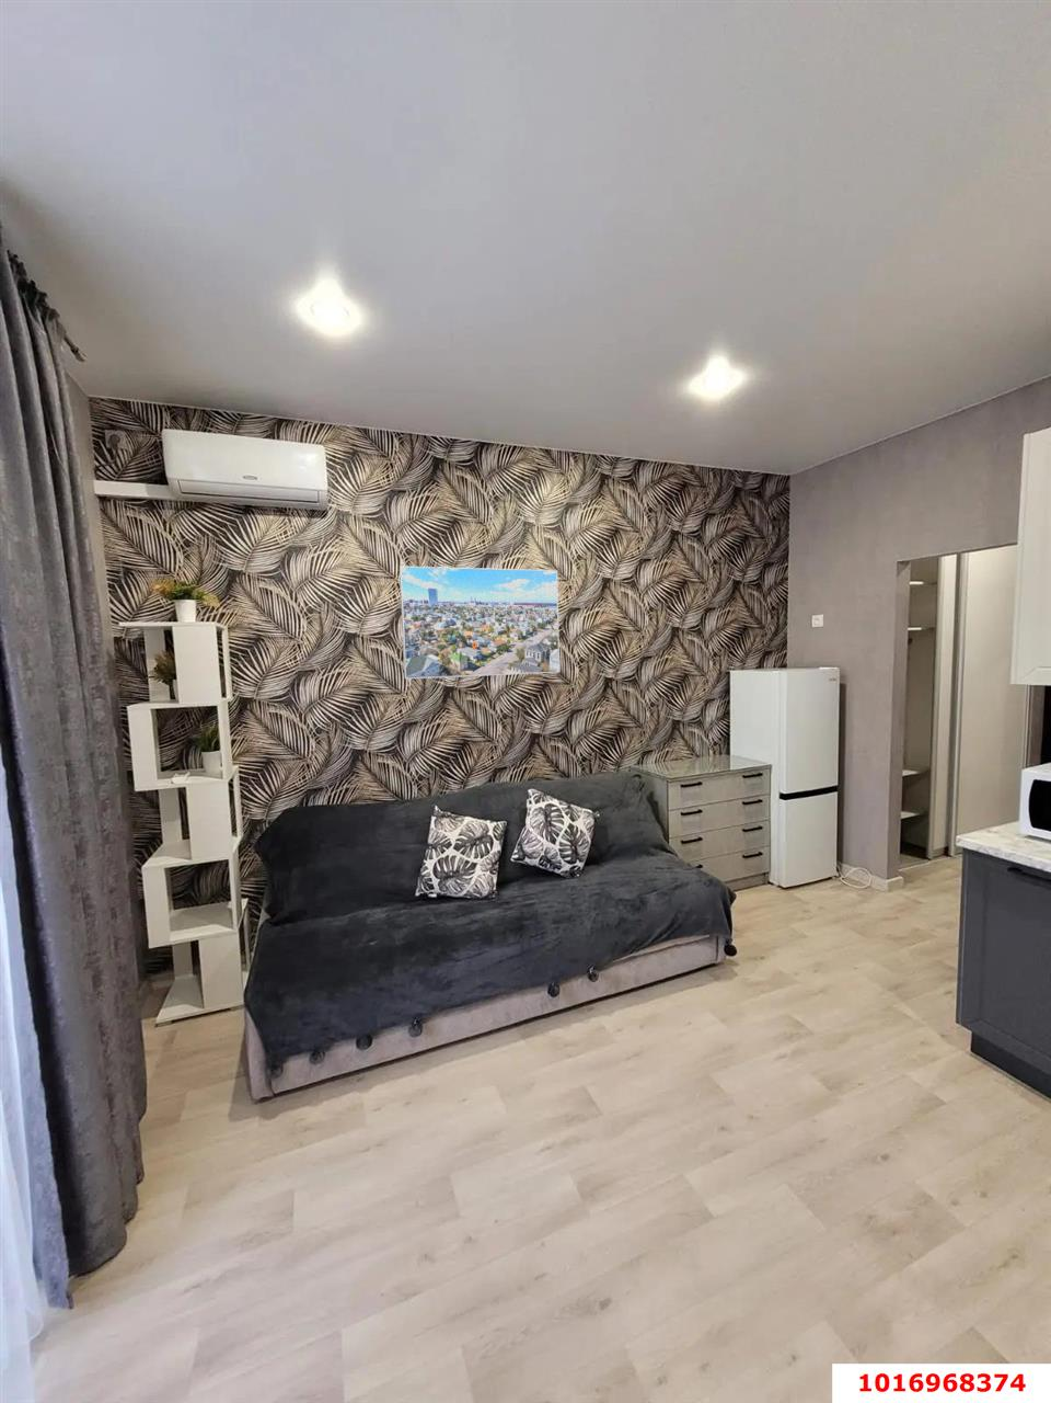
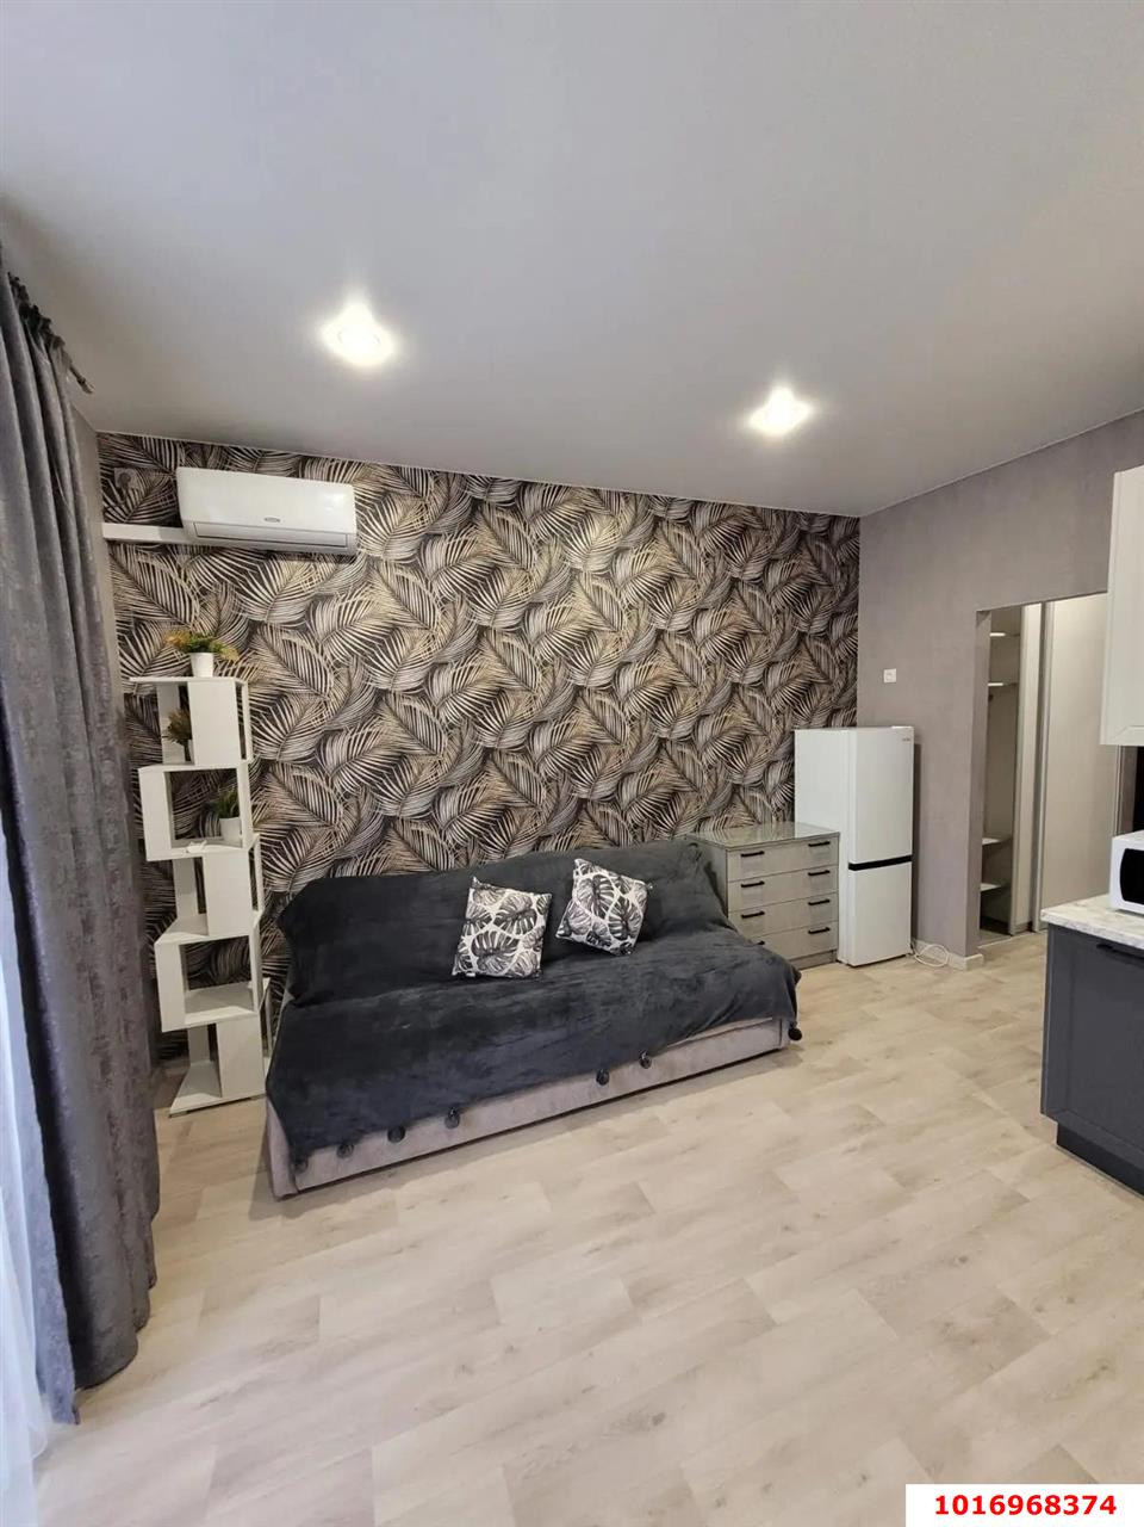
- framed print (482, 622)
